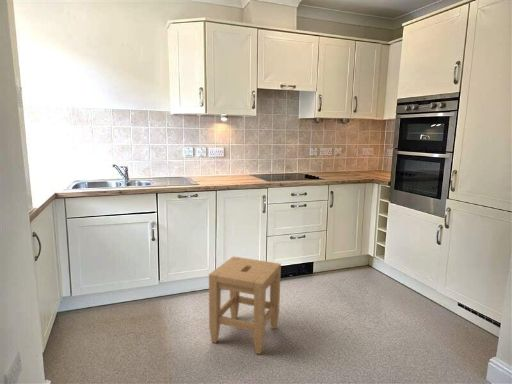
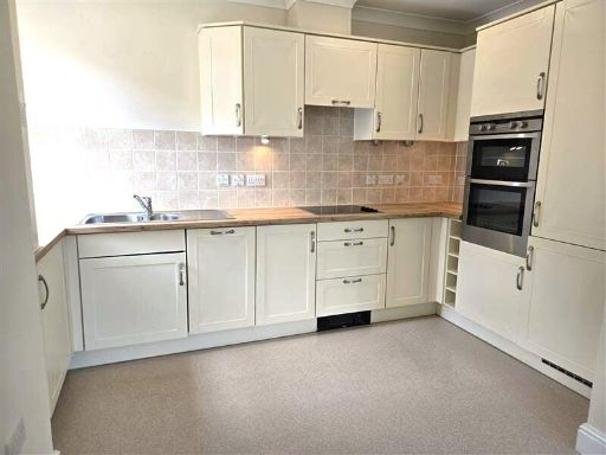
- stool (245, 301)
